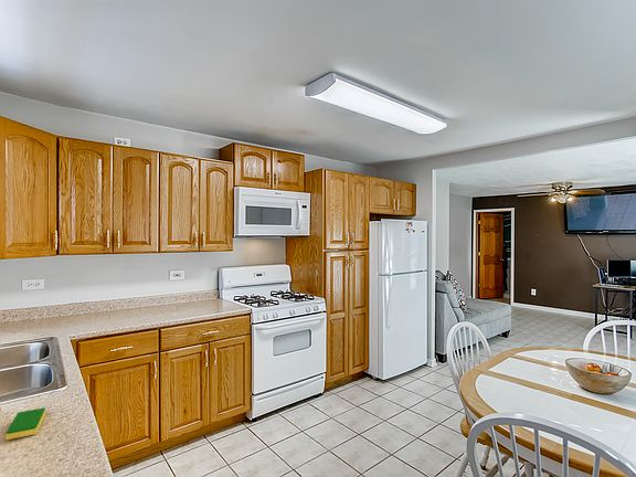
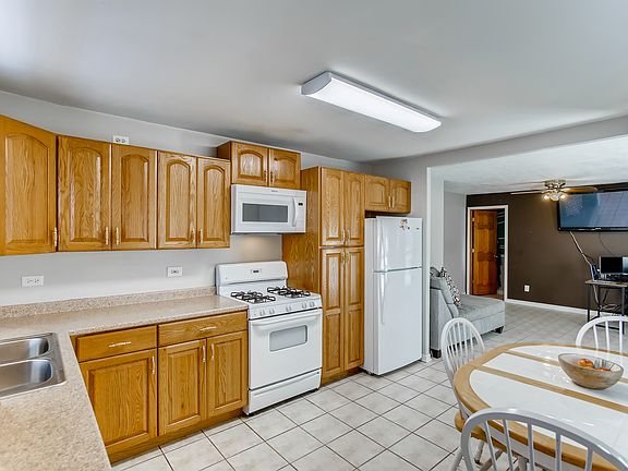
- dish sponge (26, 422)
